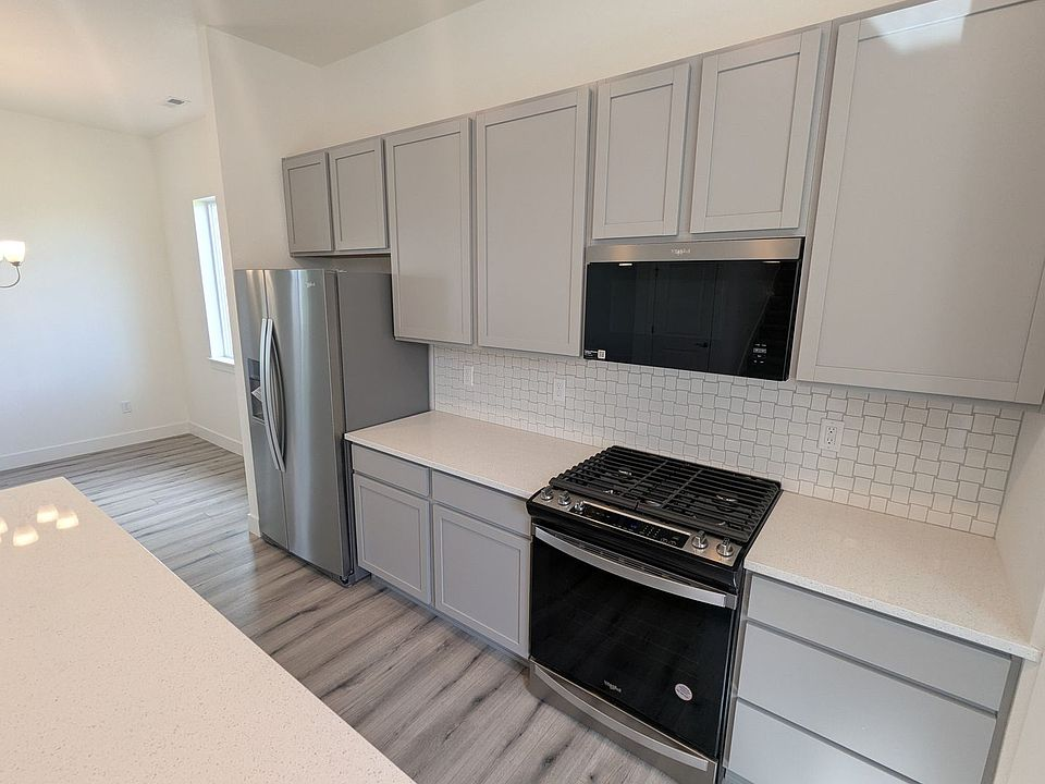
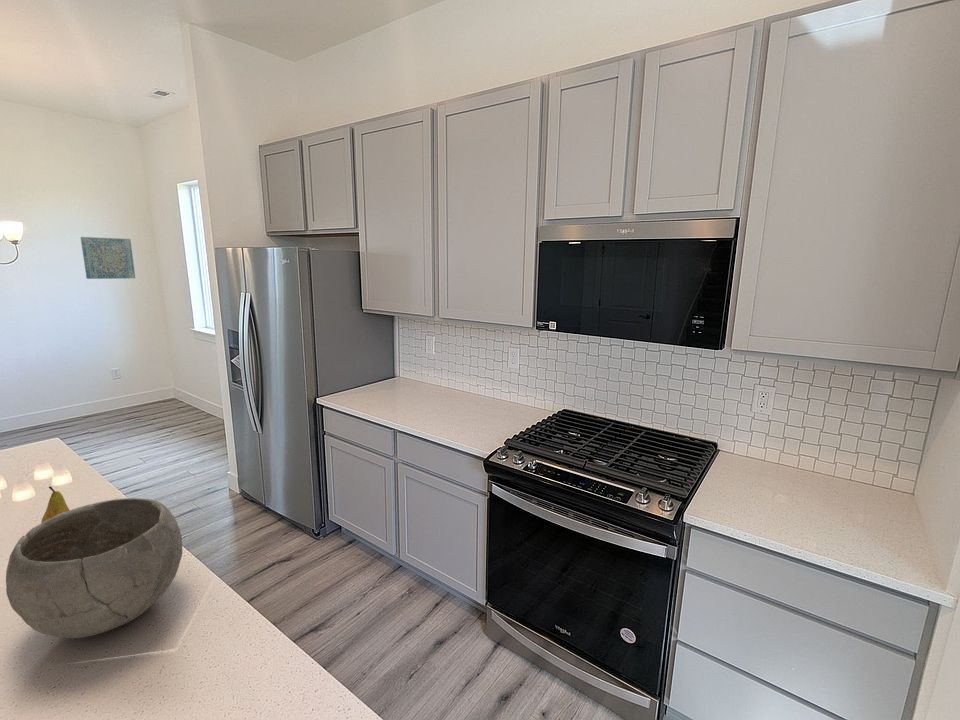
+ wall art (109, 258)
+ fruit (54, 506)
+ bowl (102, 569)
